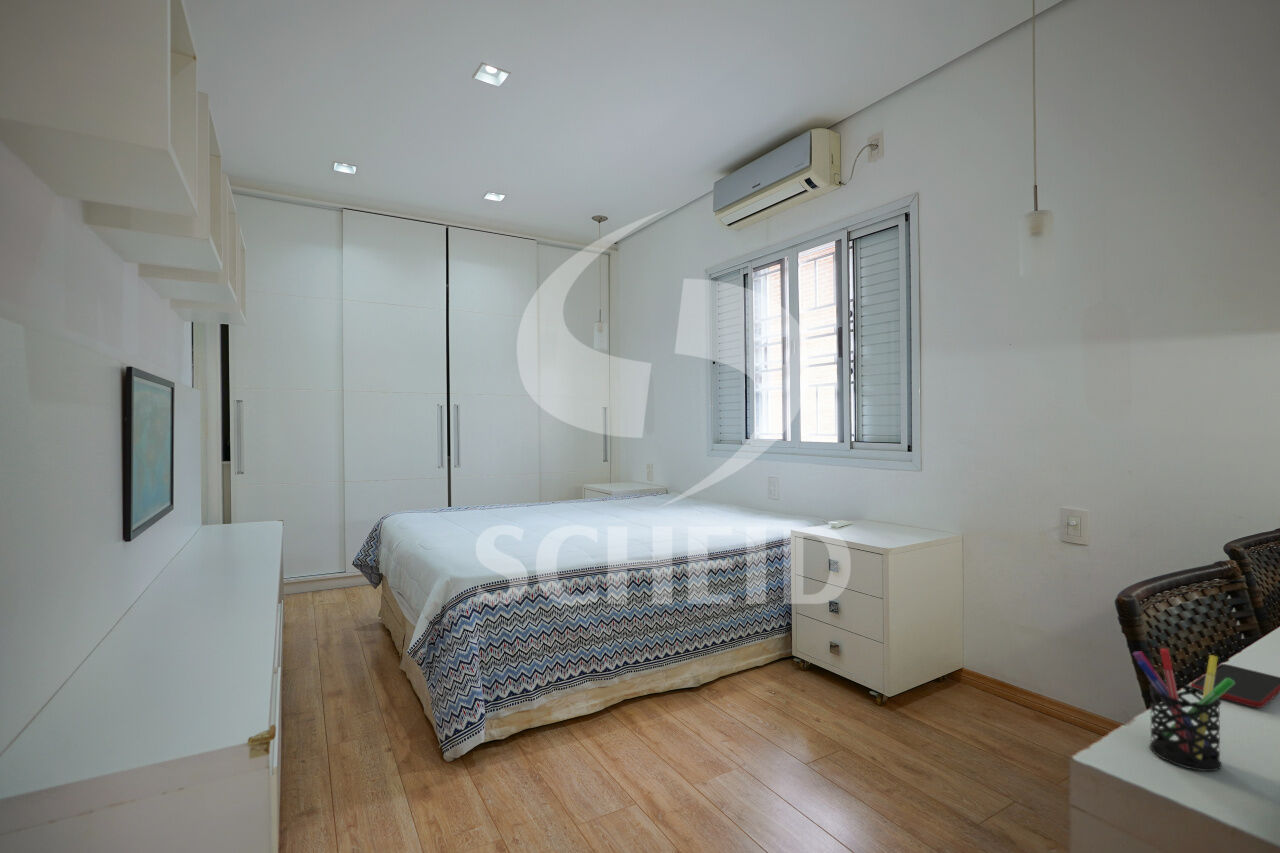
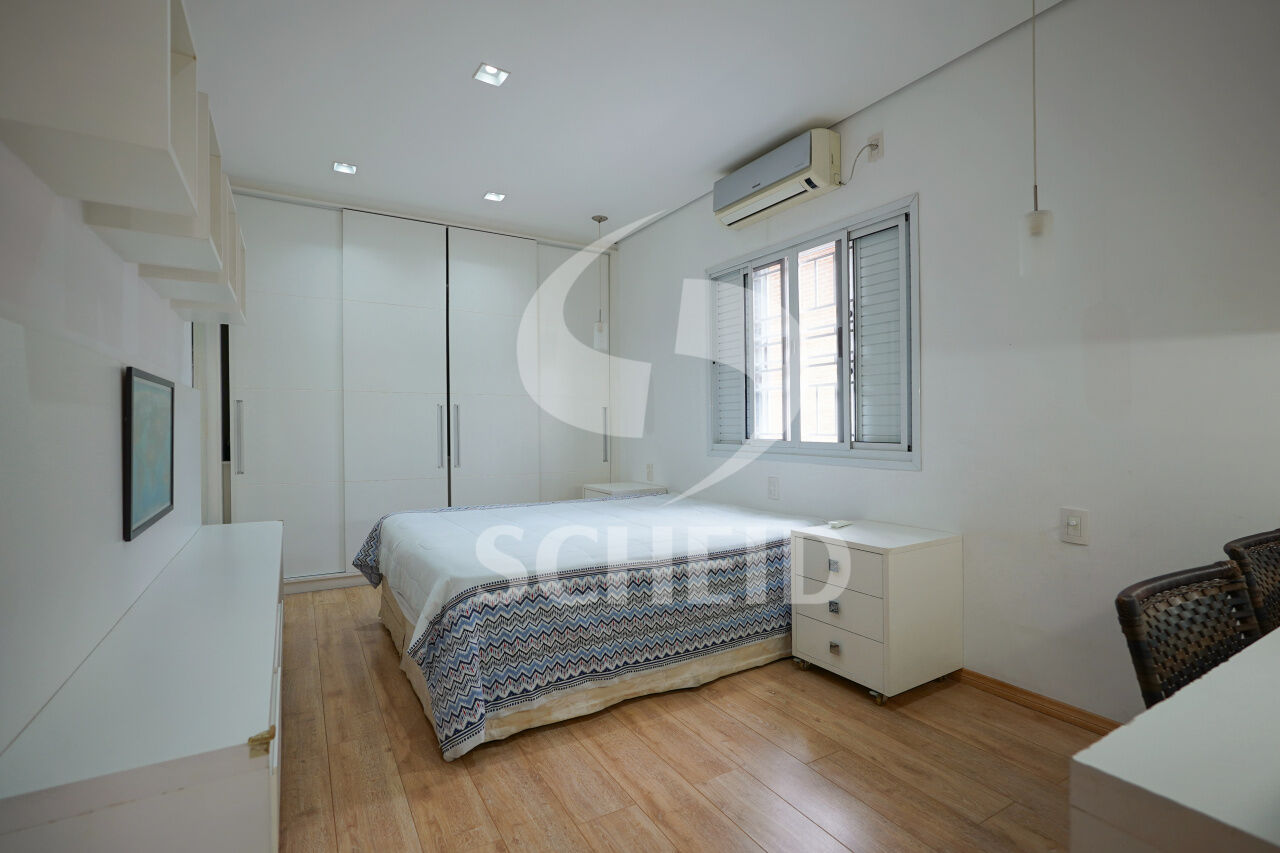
- pen holder (1189, 704)
- smartphone (1239, 684)
